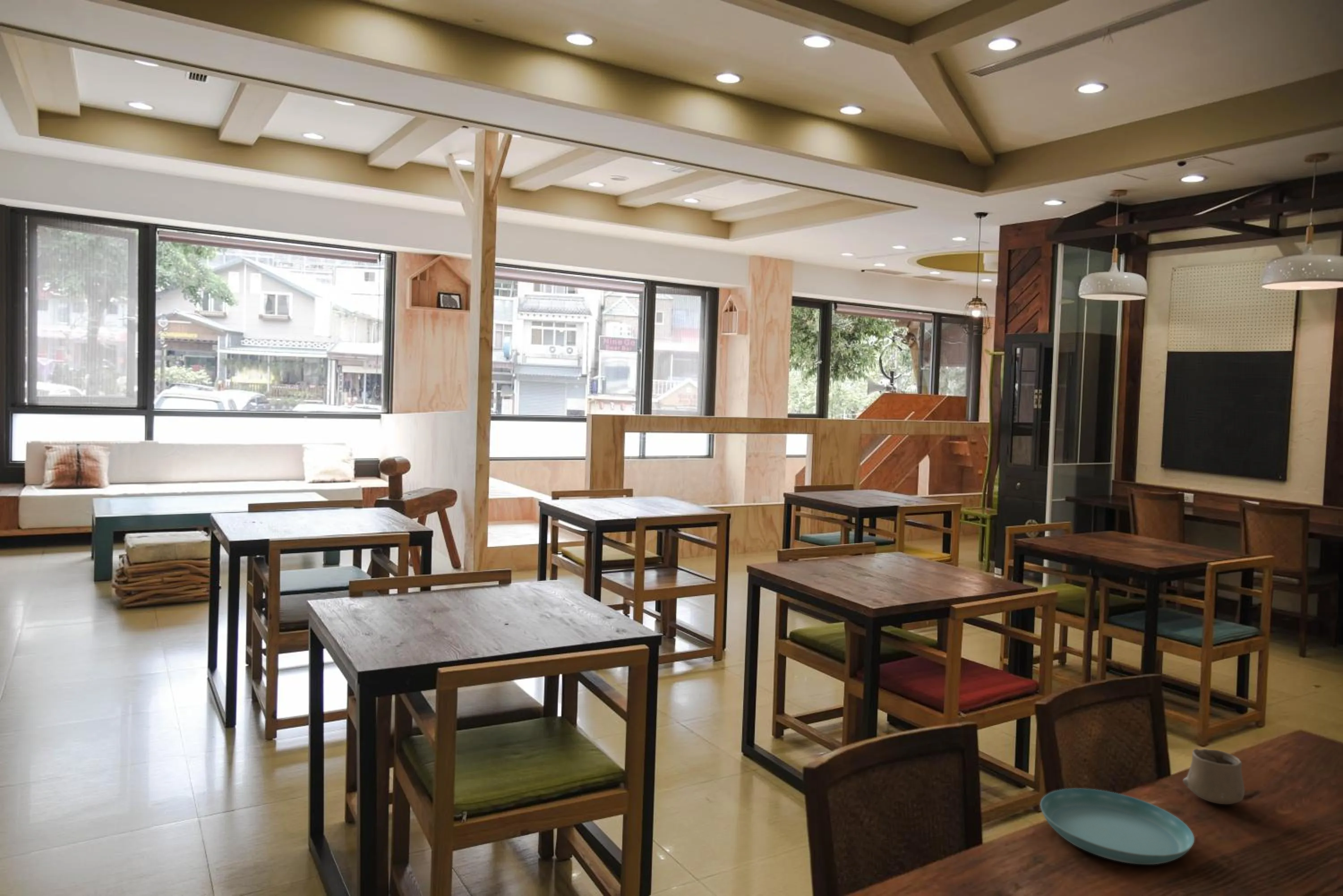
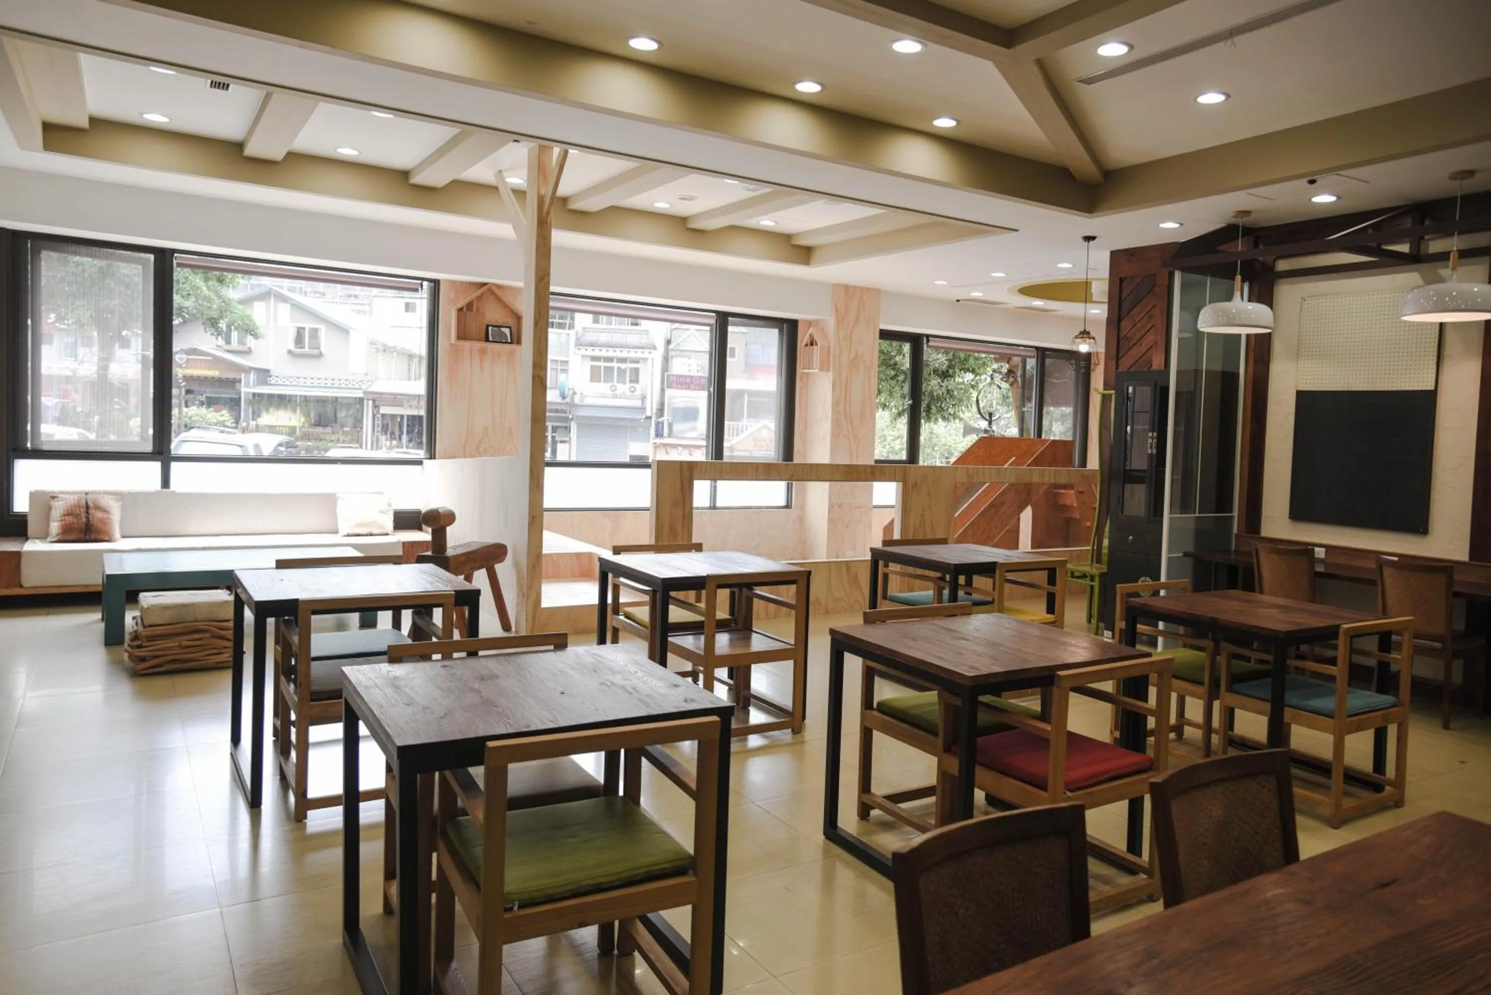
- saucer (1114, 827)
- cup (1215, 777)
